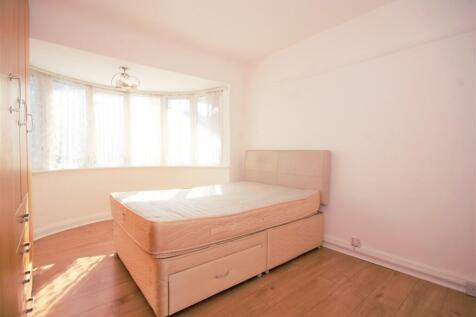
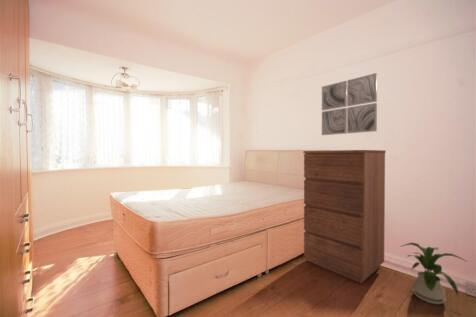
+ dresser (343, 207)
+ house plant (431, 267)
+ wall art (346, 106)
